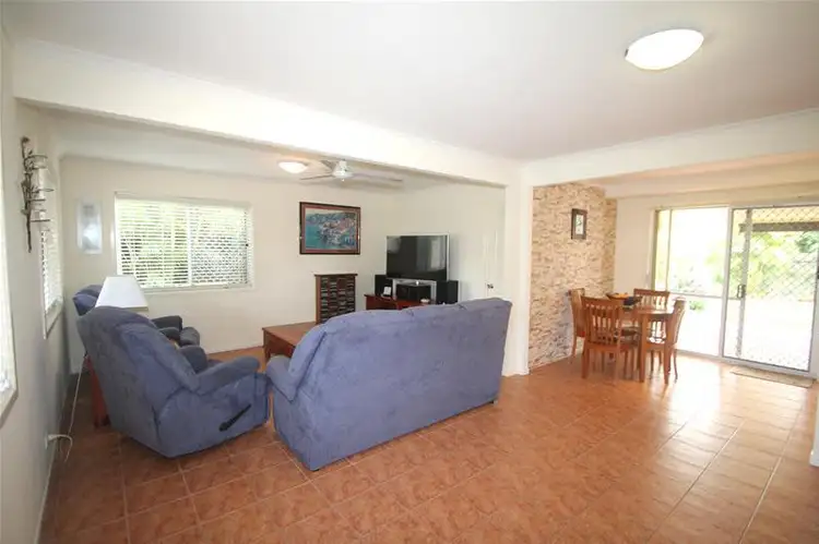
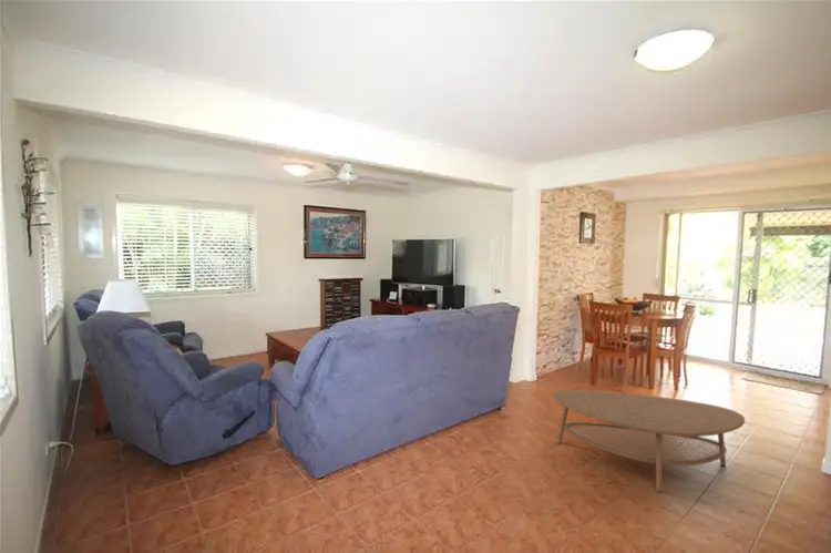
+ coffee table (645, 438)
